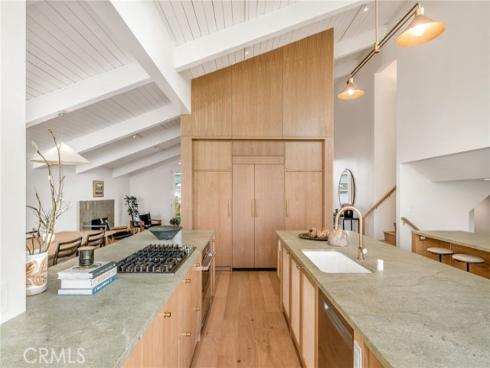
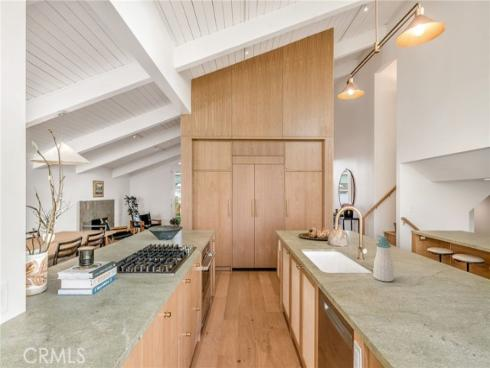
+ soap bottle (383, 257)
